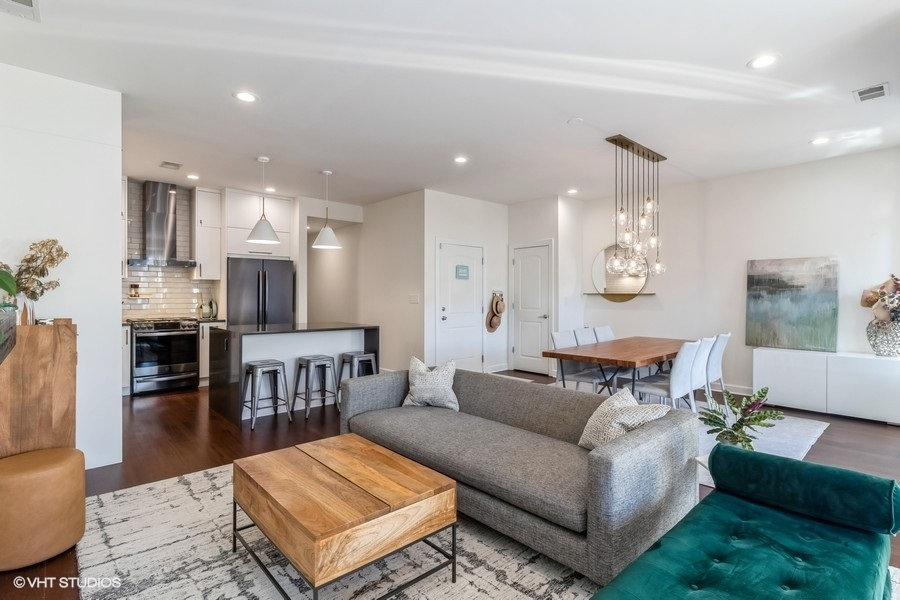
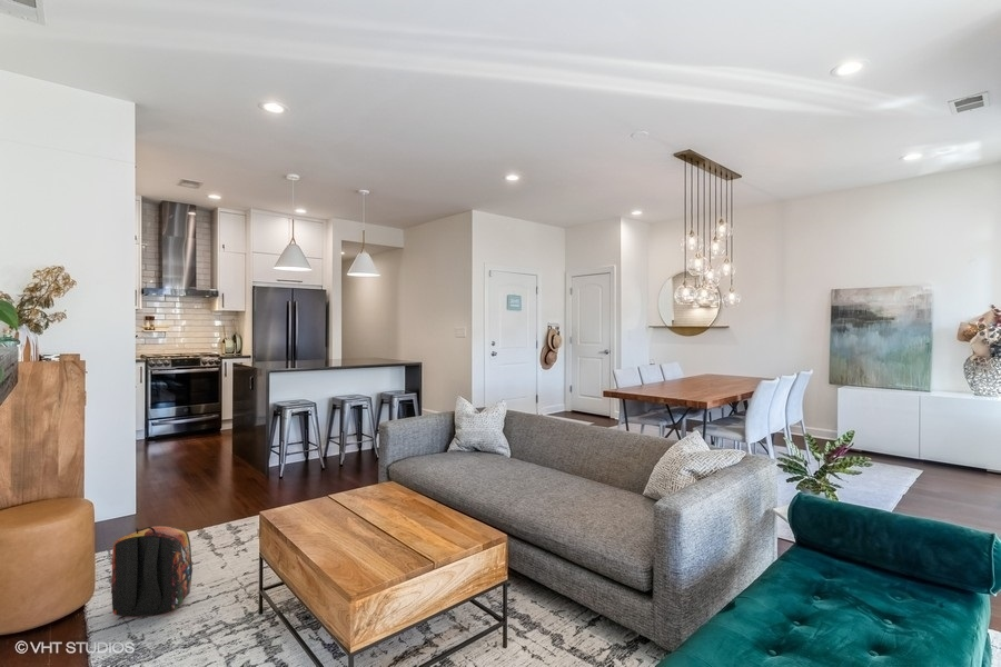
+ backpack (151, 565)
